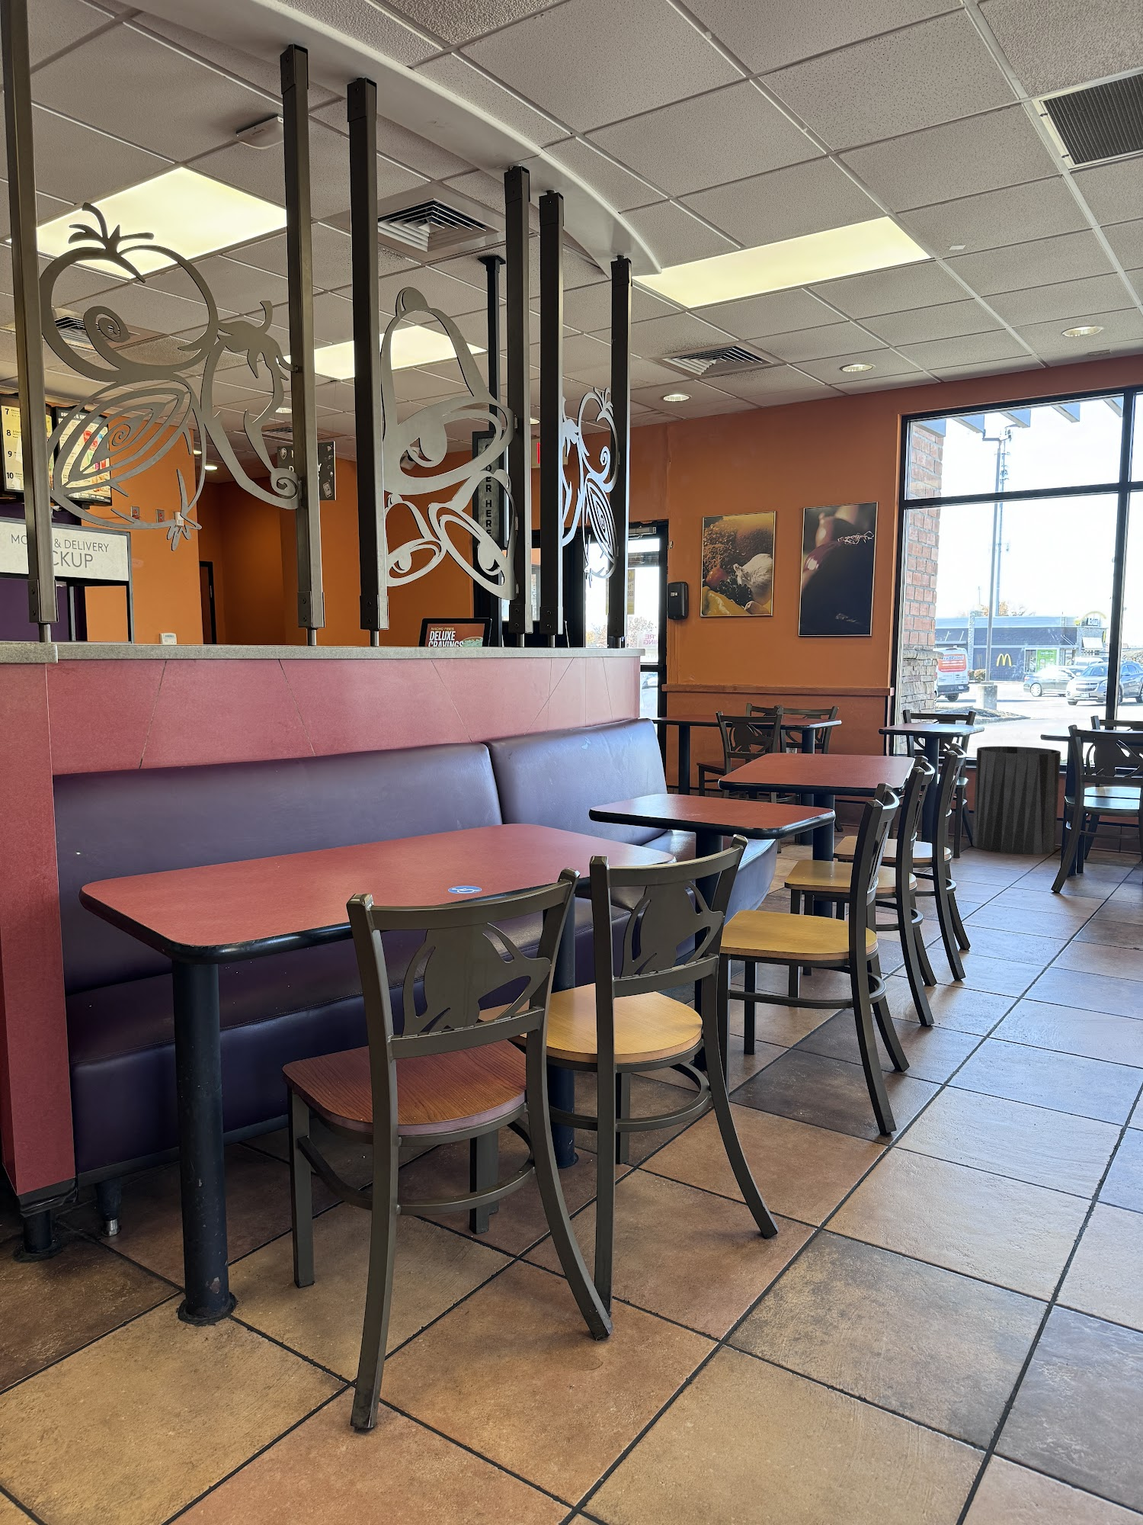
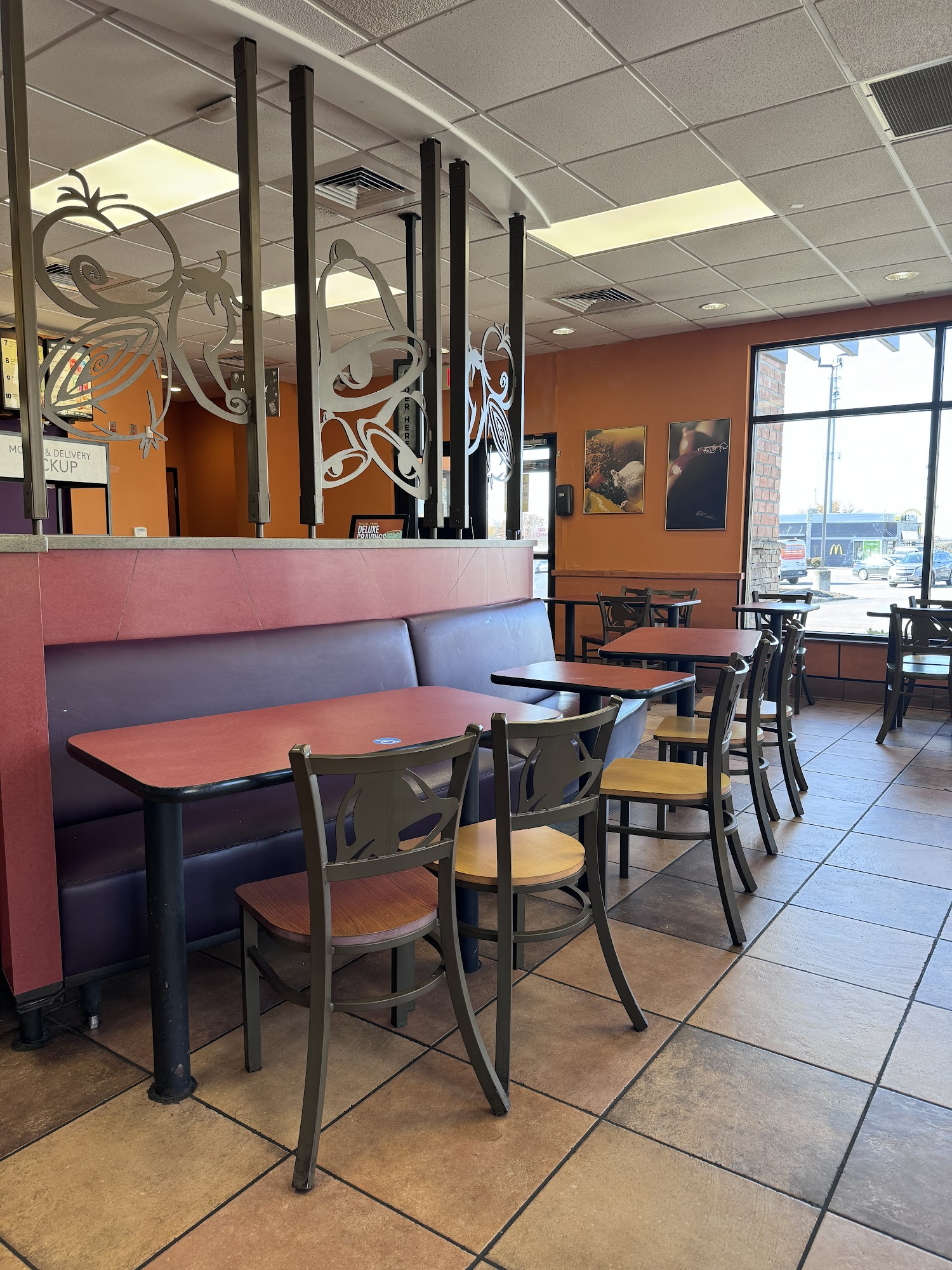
- trash can (1015, 799)
